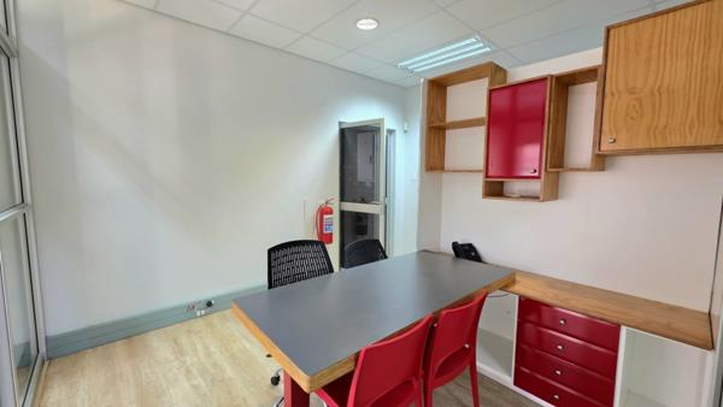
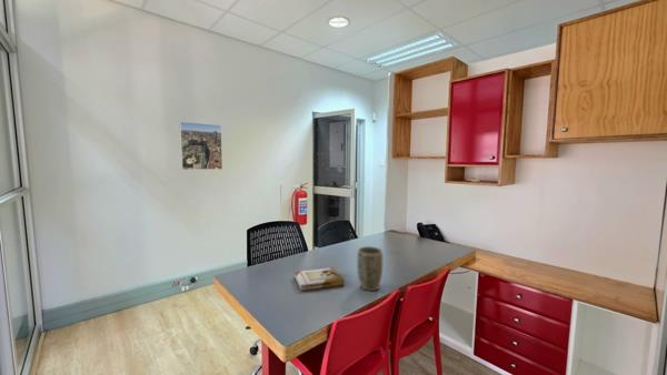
+ book (318, 277)
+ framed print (201, 146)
+ plant pot (369, 267)
